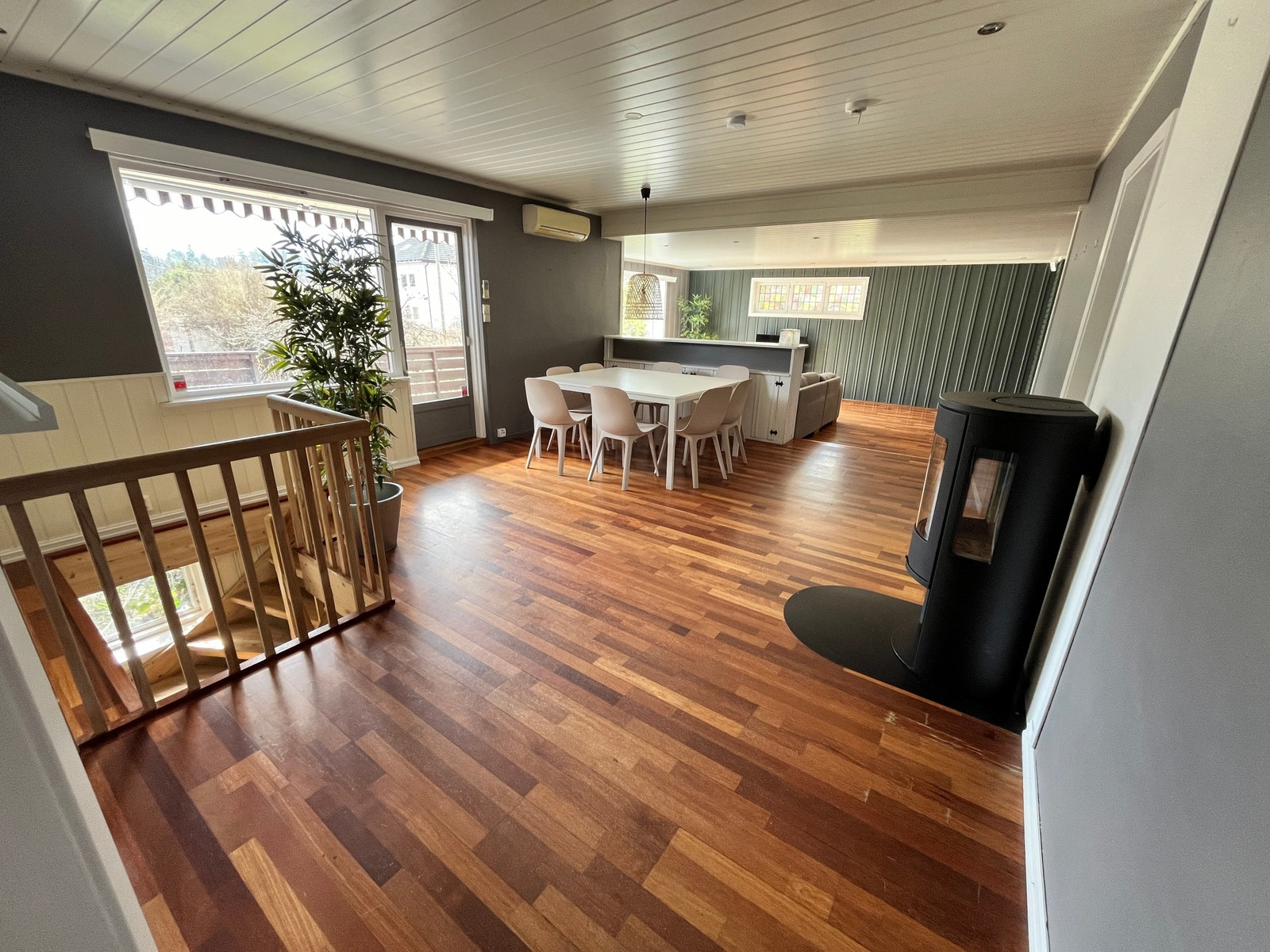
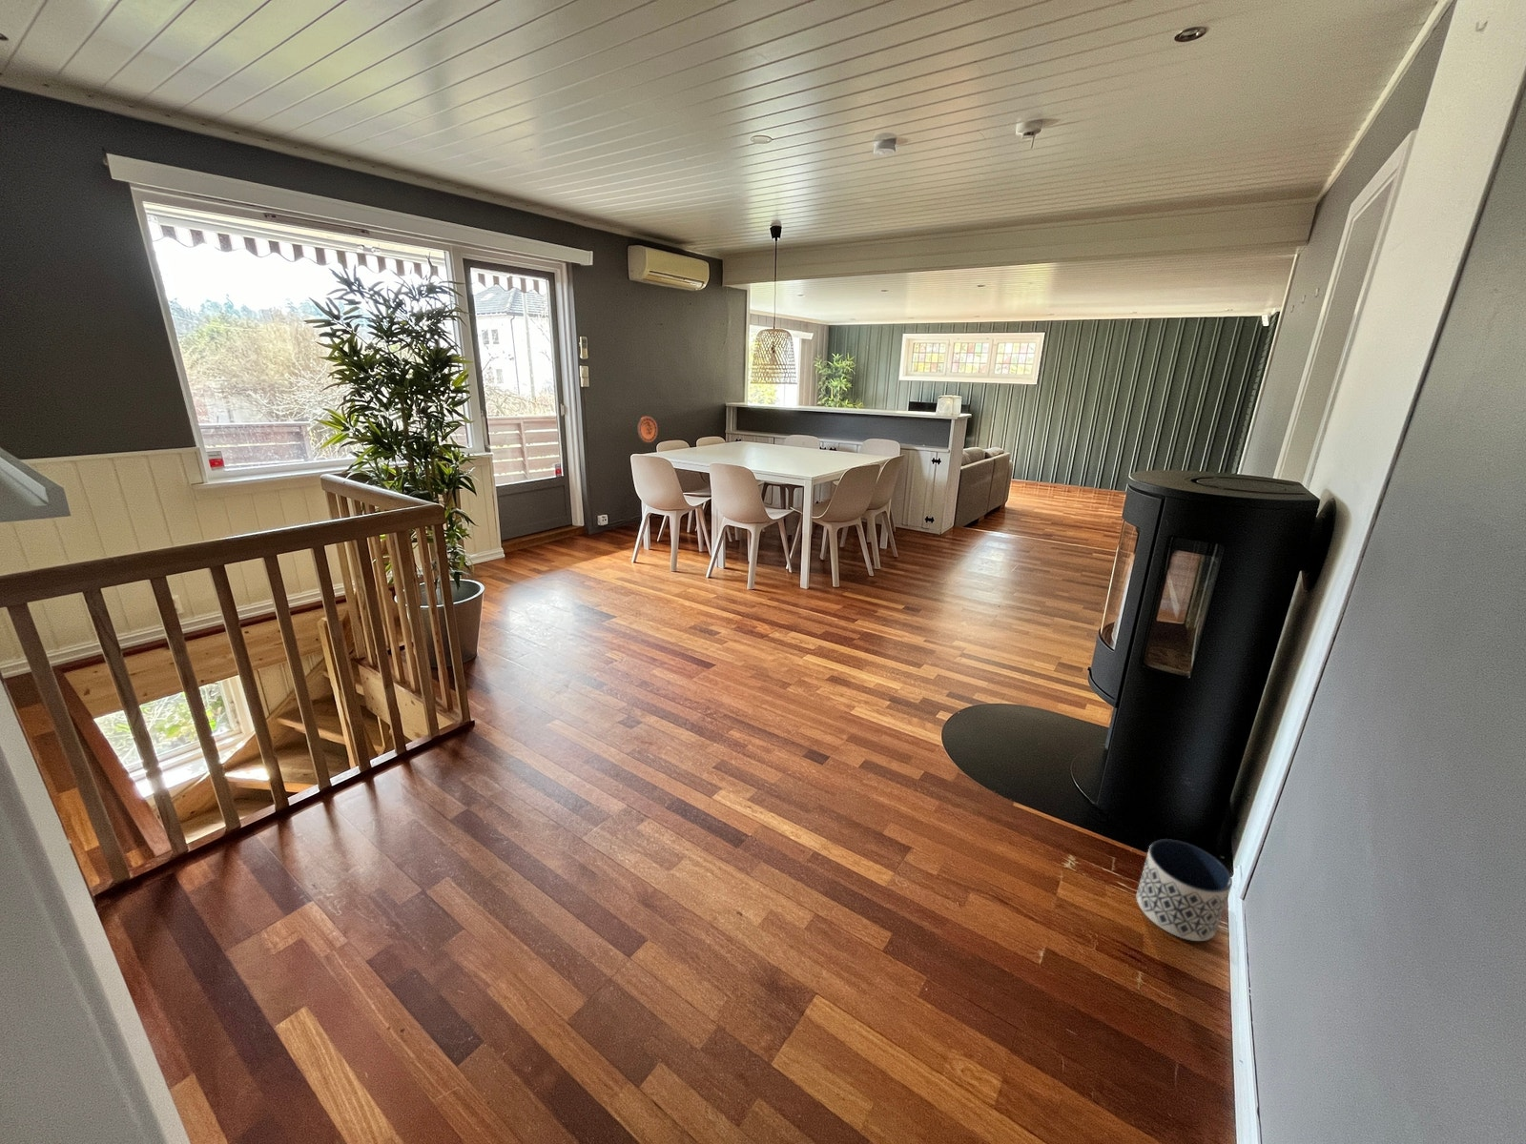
+ planter (1181, 888)
+ decorative plate (648, 429)
